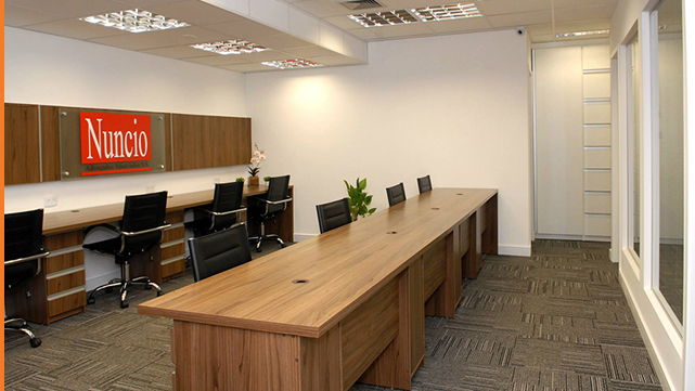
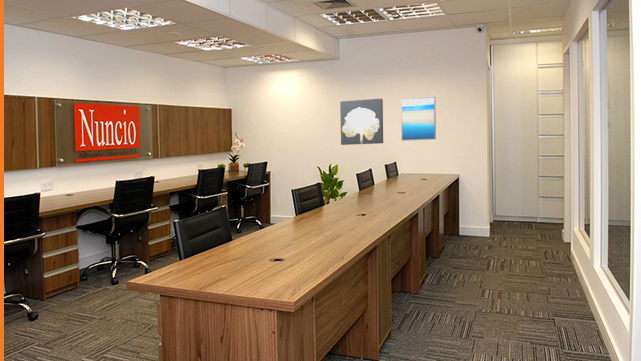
+ wall art (418, 119)
+ wall art (361, 122)
